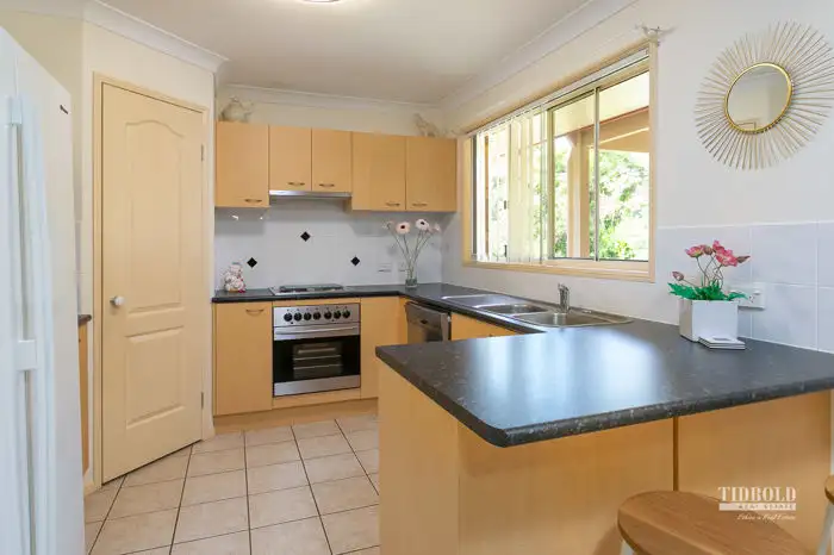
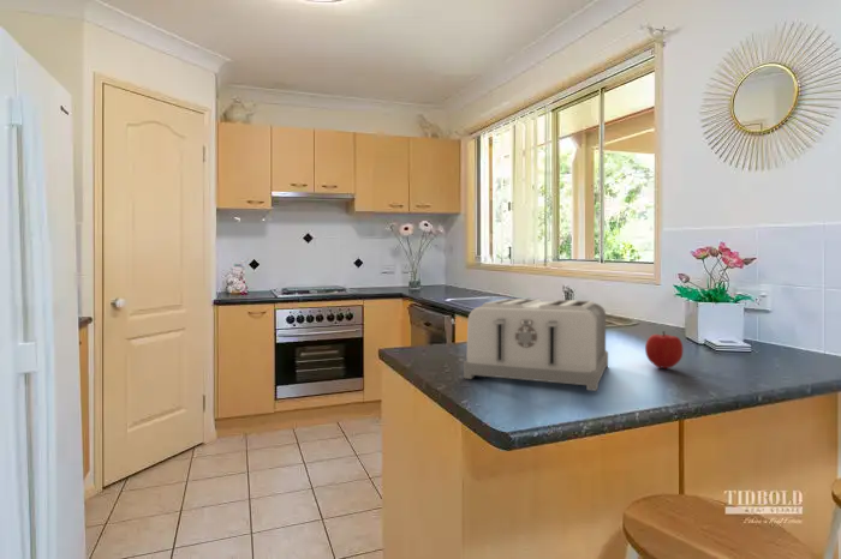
+ toaster (538, 337)
+ fruit (663, 349)
